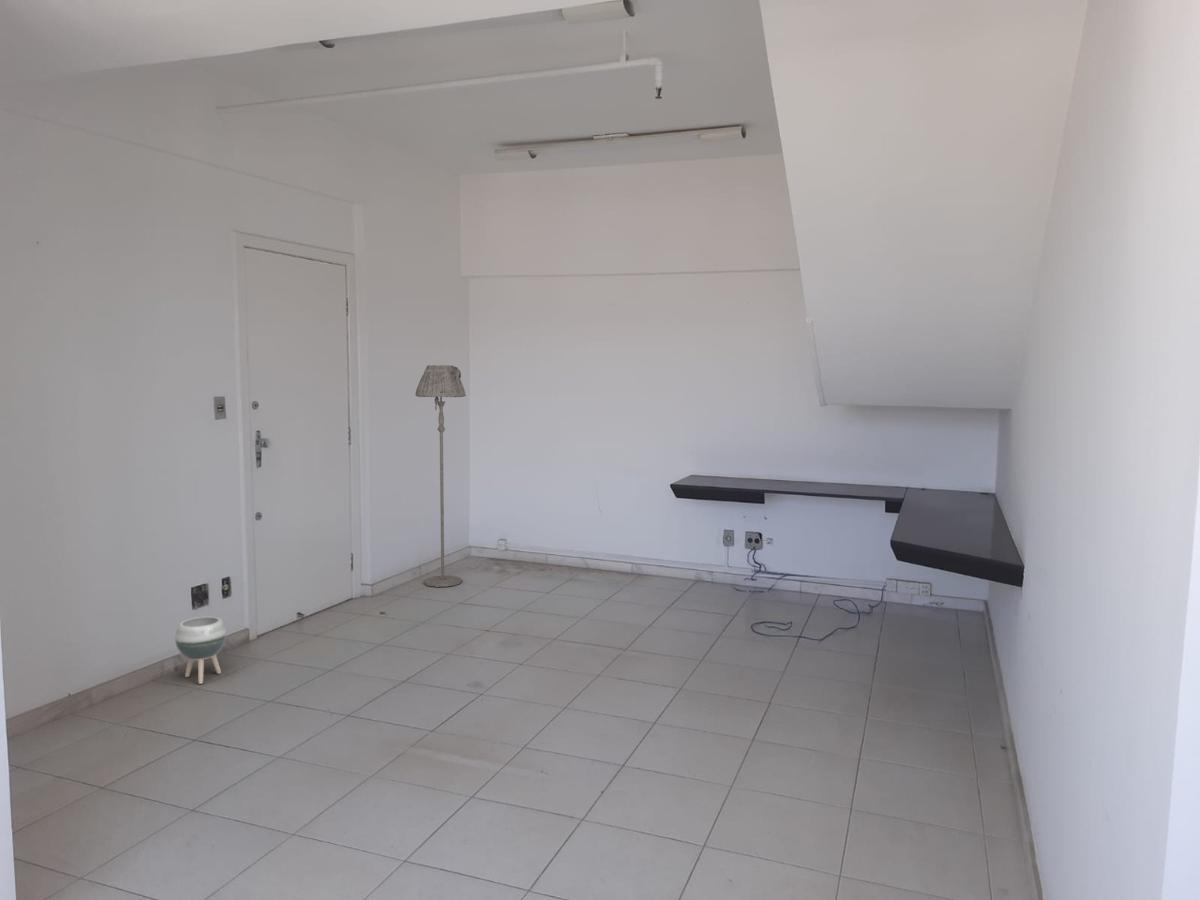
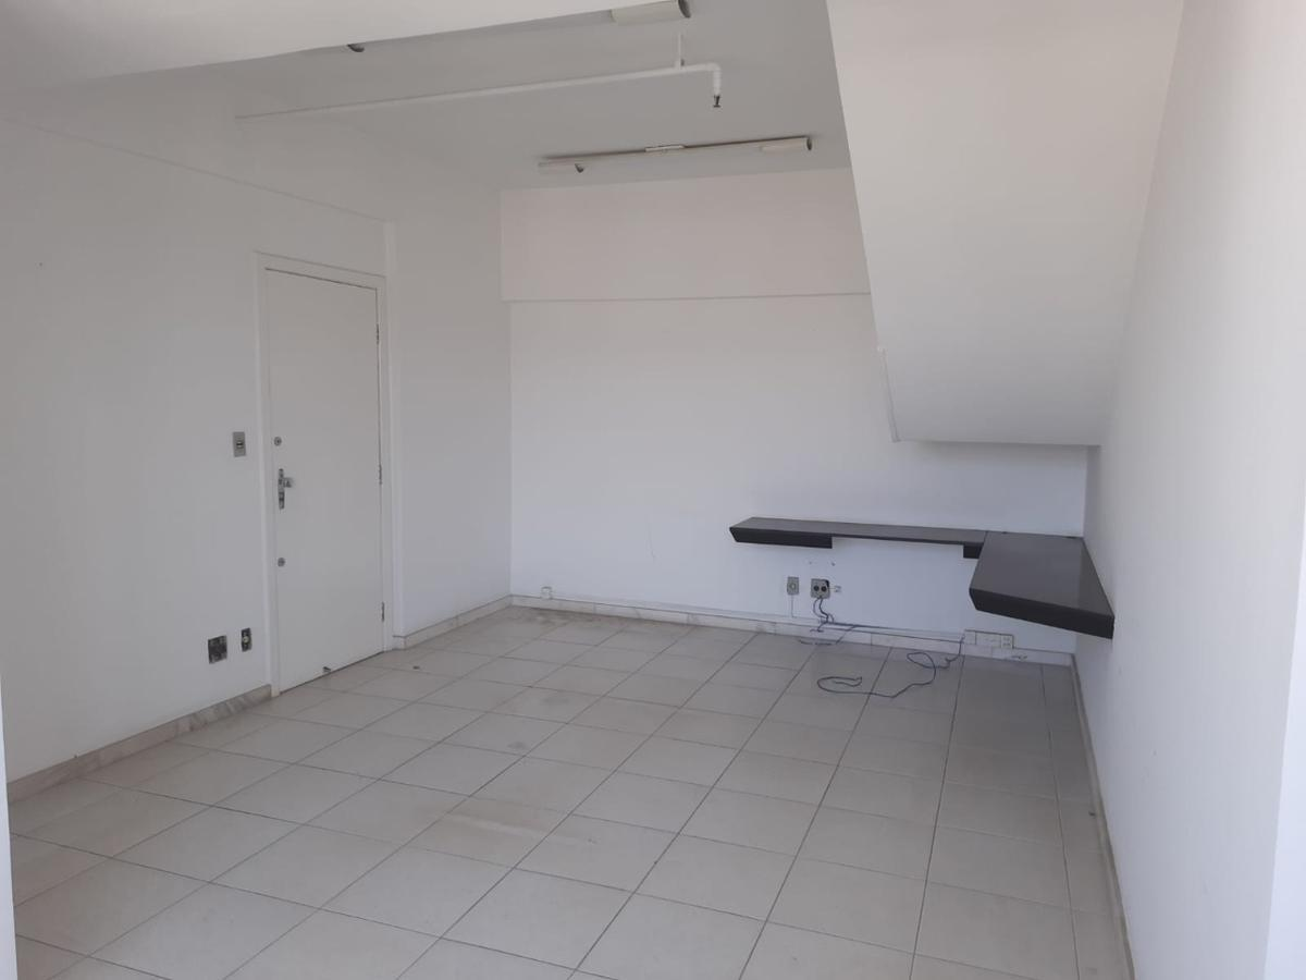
- floor lamp (441, 474)
- planter (201, 649)
